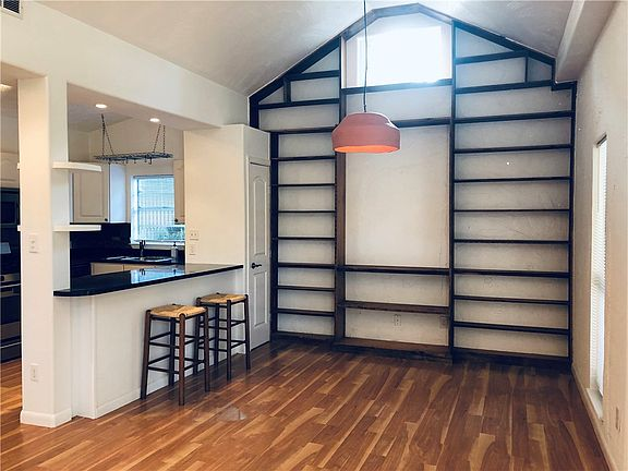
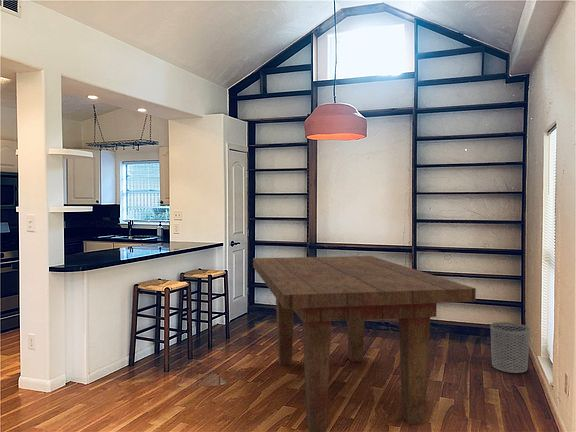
+ waste bin (509, 347)
+ dining table (347, 328)
